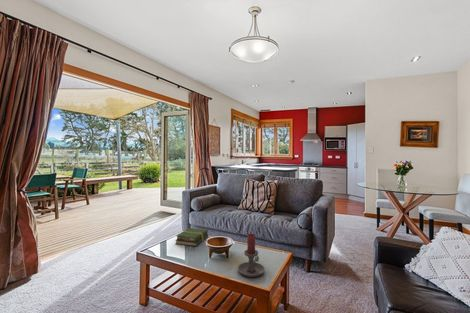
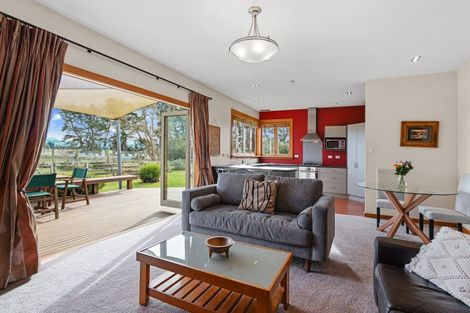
- candle holder (252, 251)
- book (192, 236)
